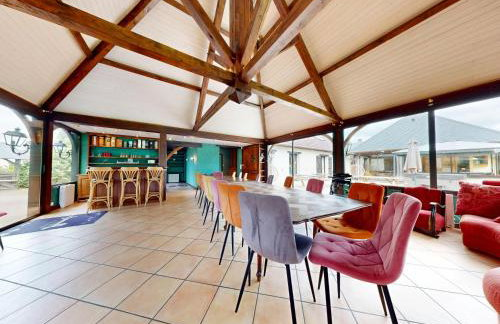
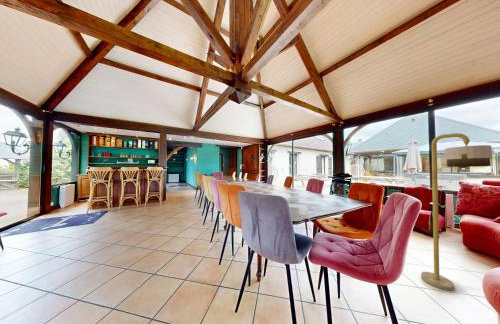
+ floor lamp (437, 210)
